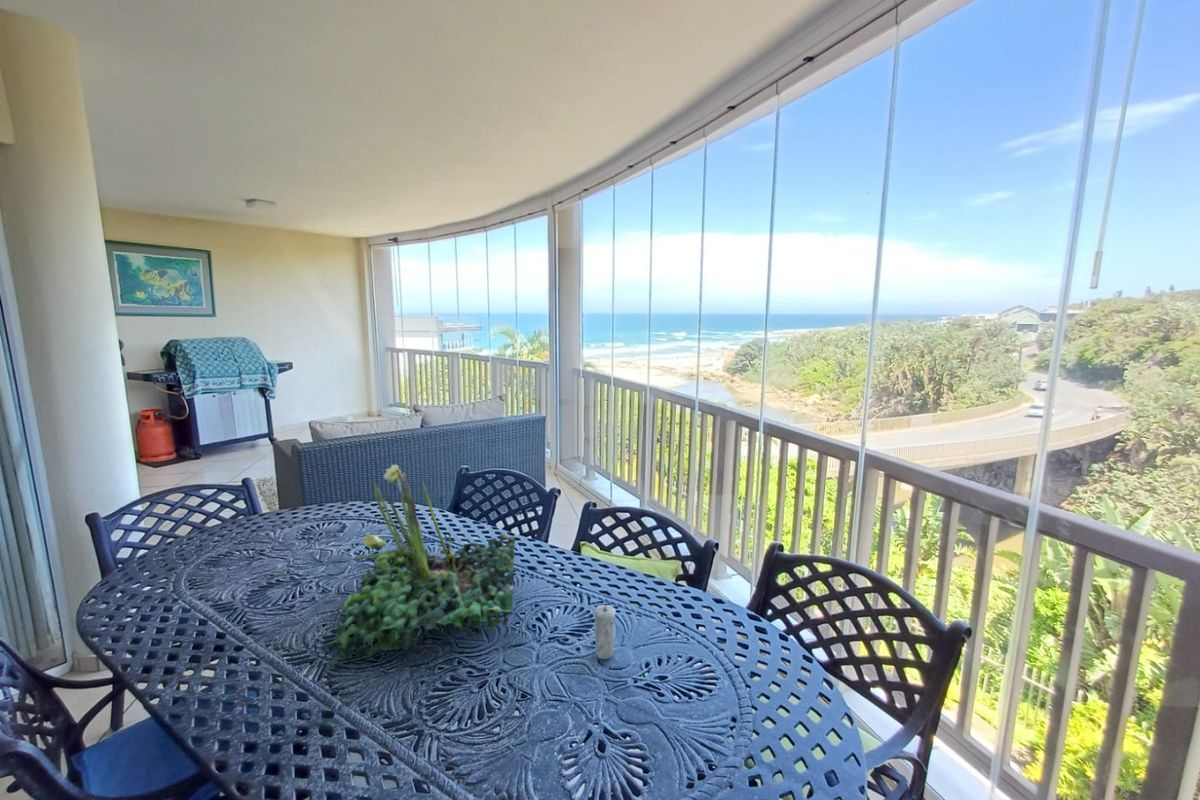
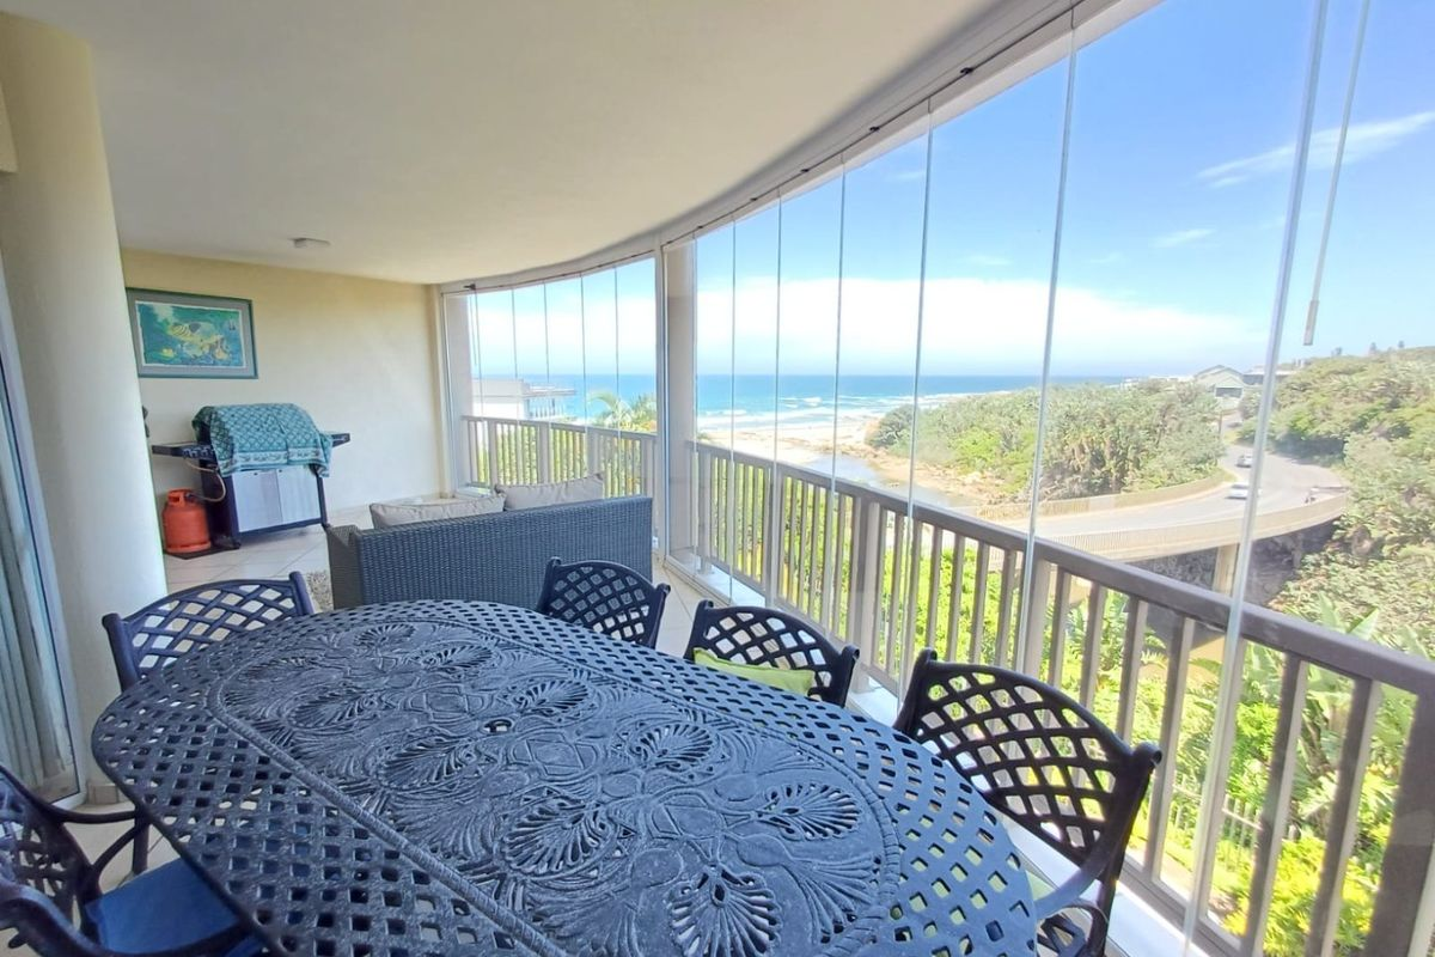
- candle (604, 627)
- plant (440, 542)
